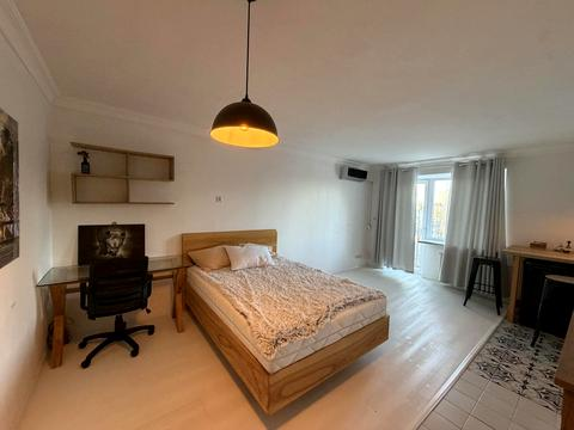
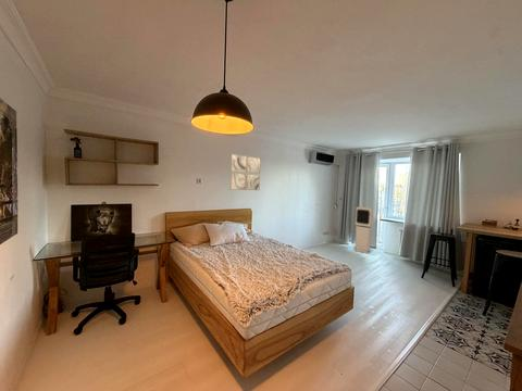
+ wall art (246, 172)
+ air purifier (364, 229)
